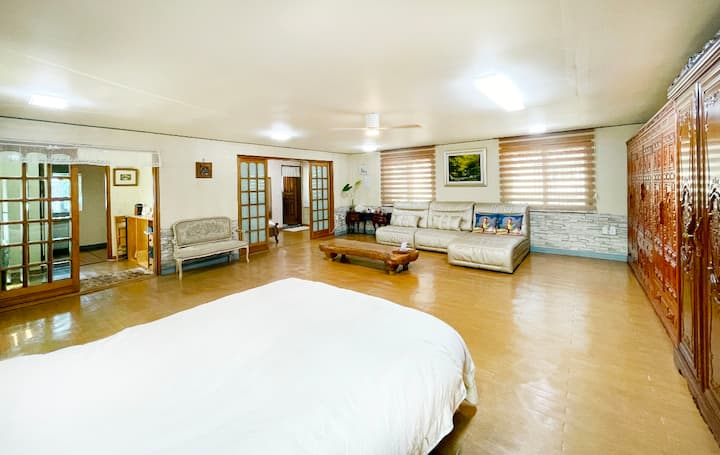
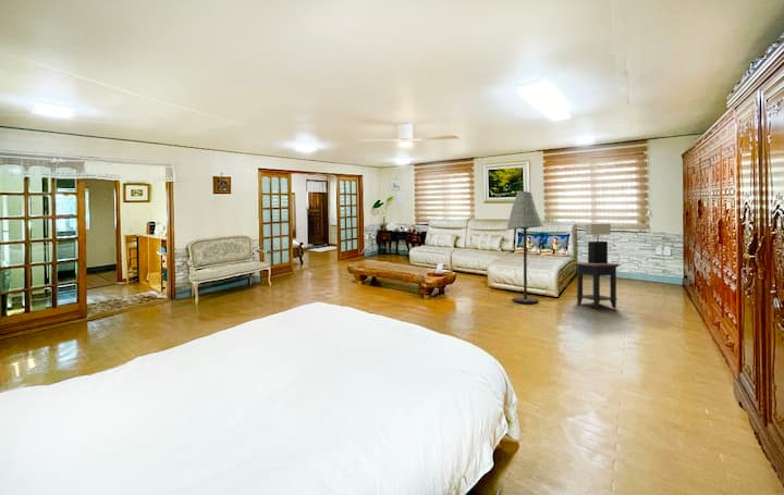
+ side table (596, 284)
+ table lamp (597, 243)
+ floor lamp (525, 246)
